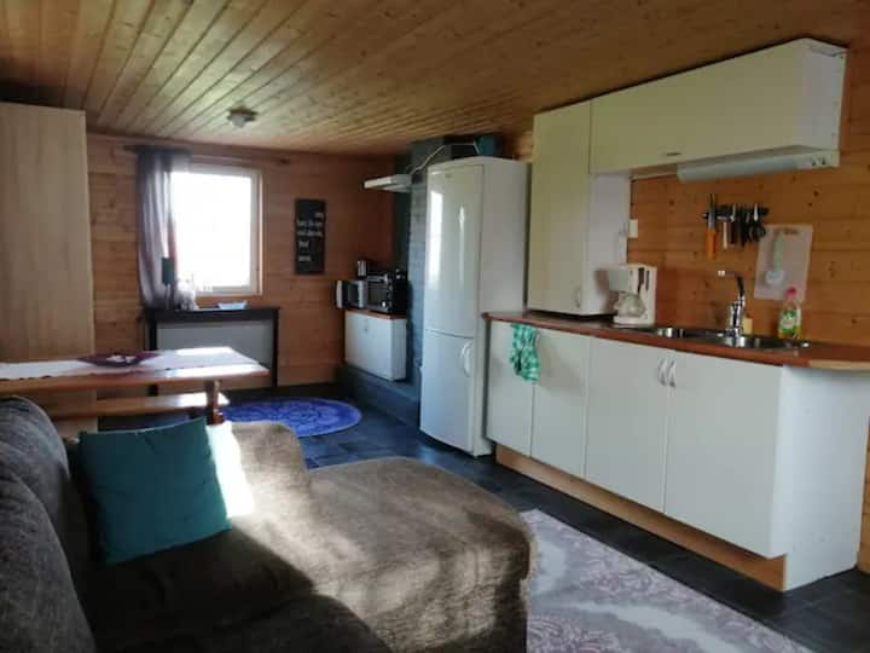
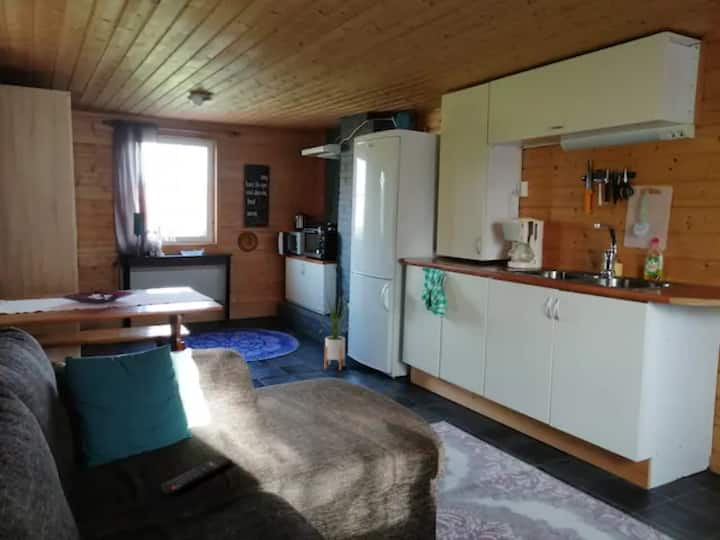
+ decorative plate (247, 241)
+ remote control (197, 473)
+ house plant (336, 329)
